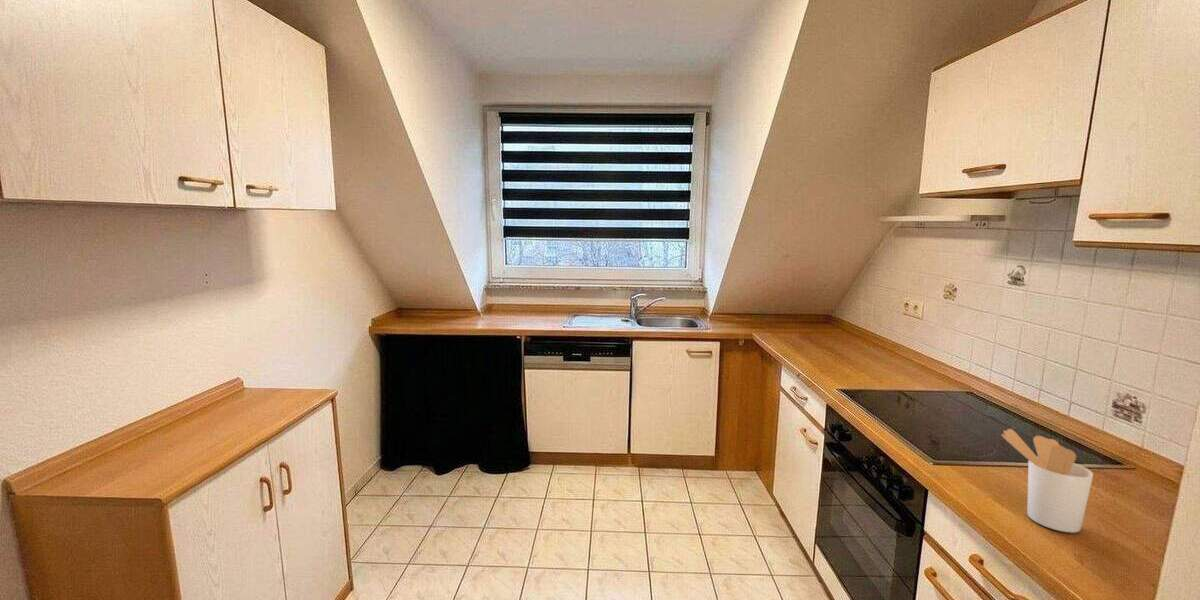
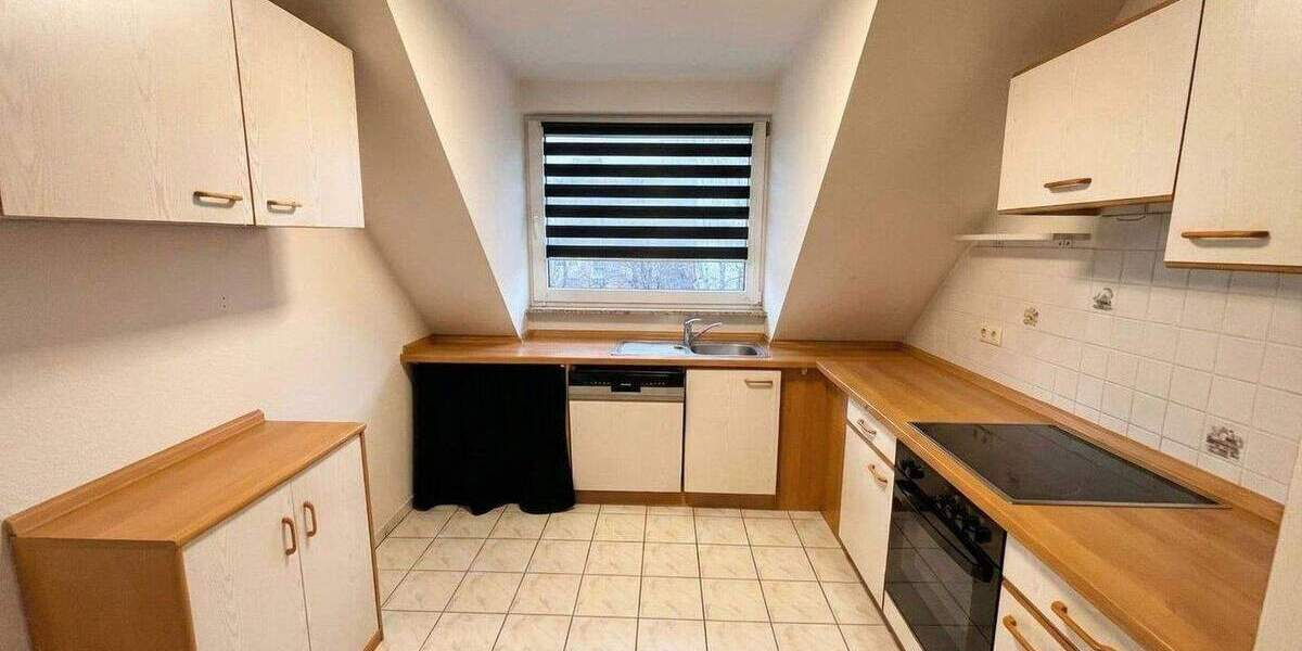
- utensil holder (1041, 476)
